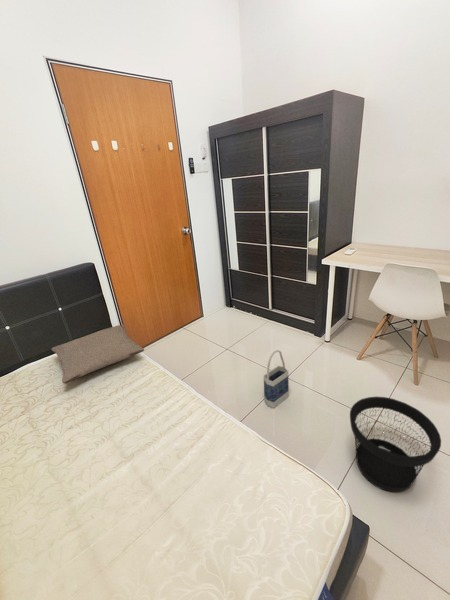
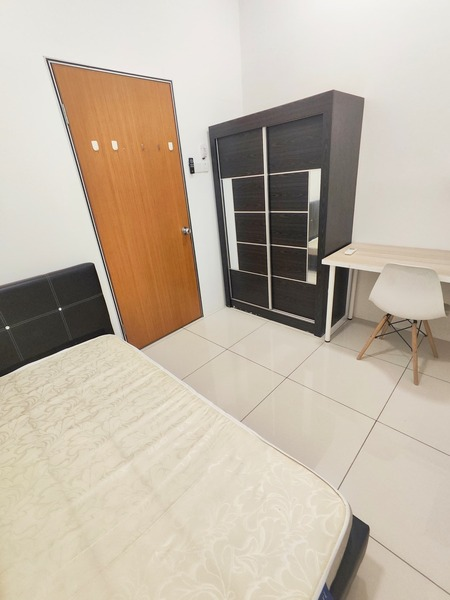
- wastebasket (387, 446)
- pillow (96, 350)
- bag (276, 376)
